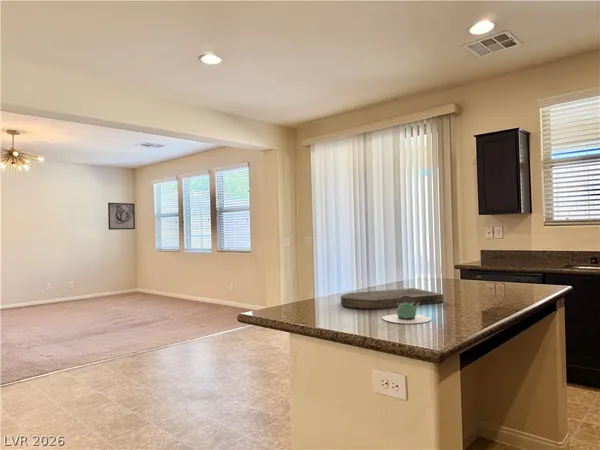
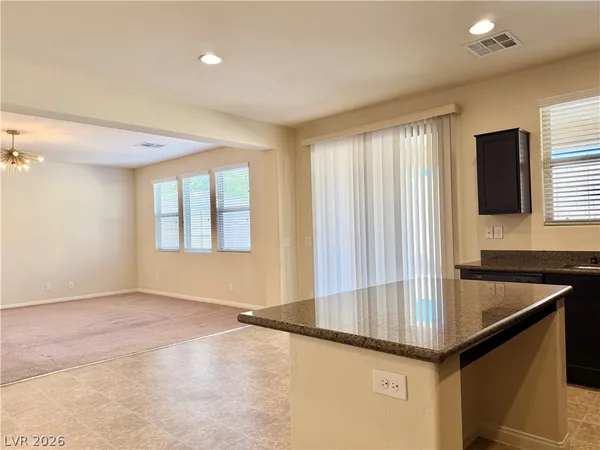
- teapot (406, 306)
- wall art (121, 216)
- cutting board (386, 298)
